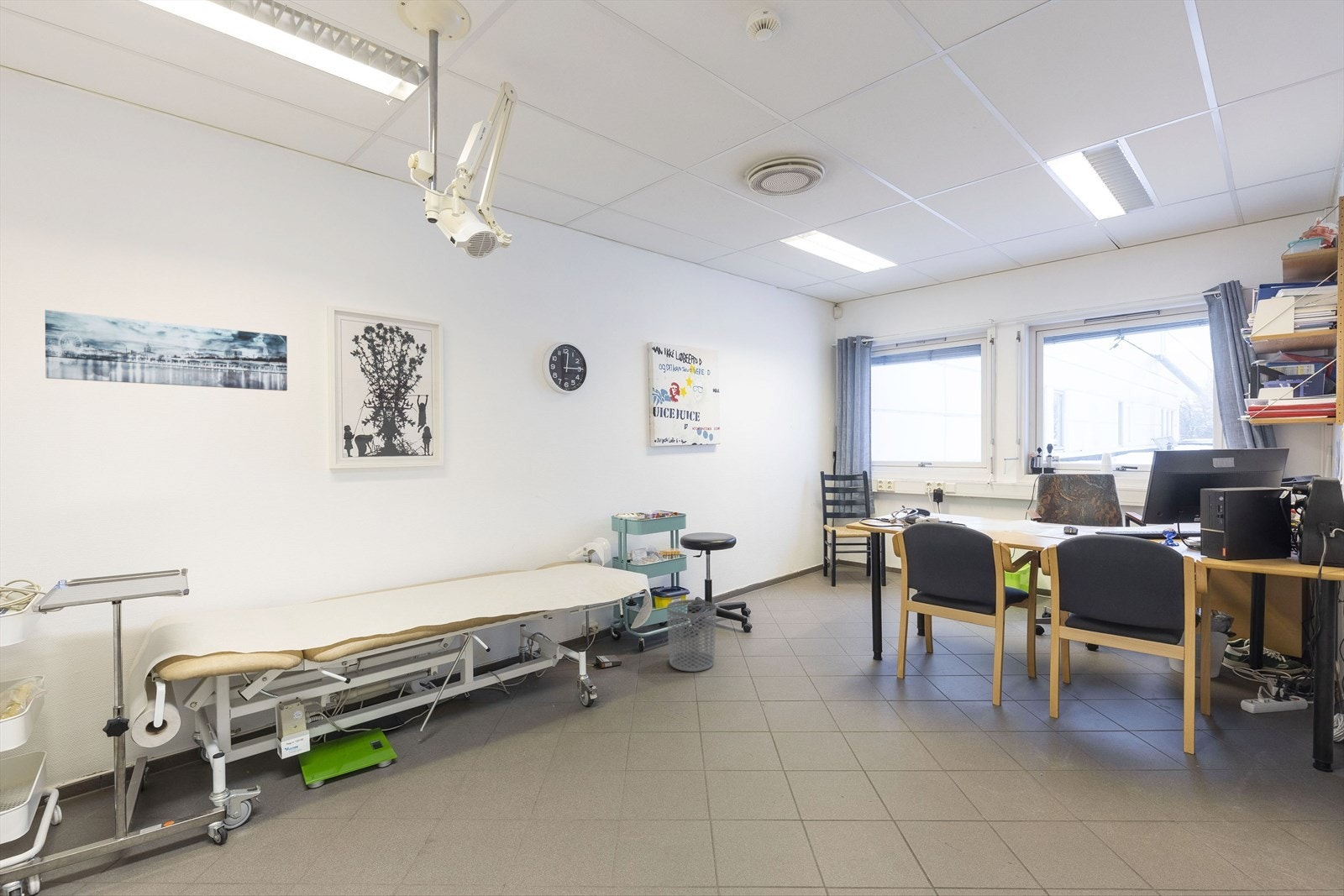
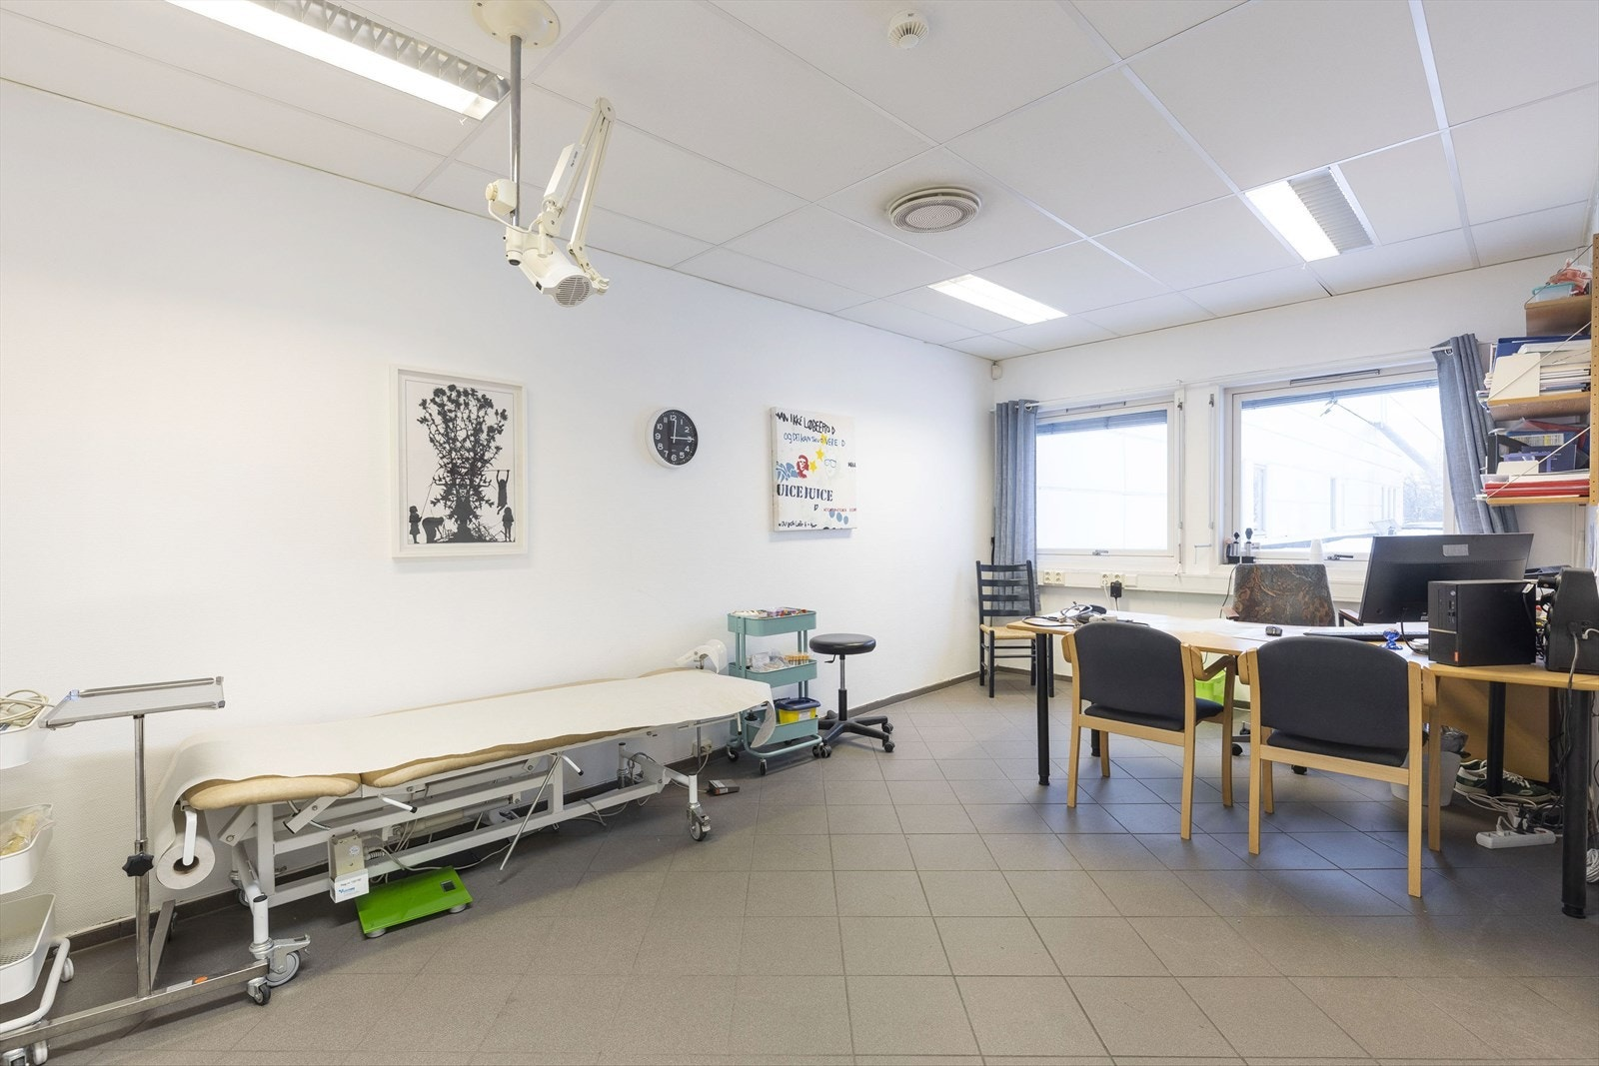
- wall art (179, 354)
- waste bin (691, 635)
